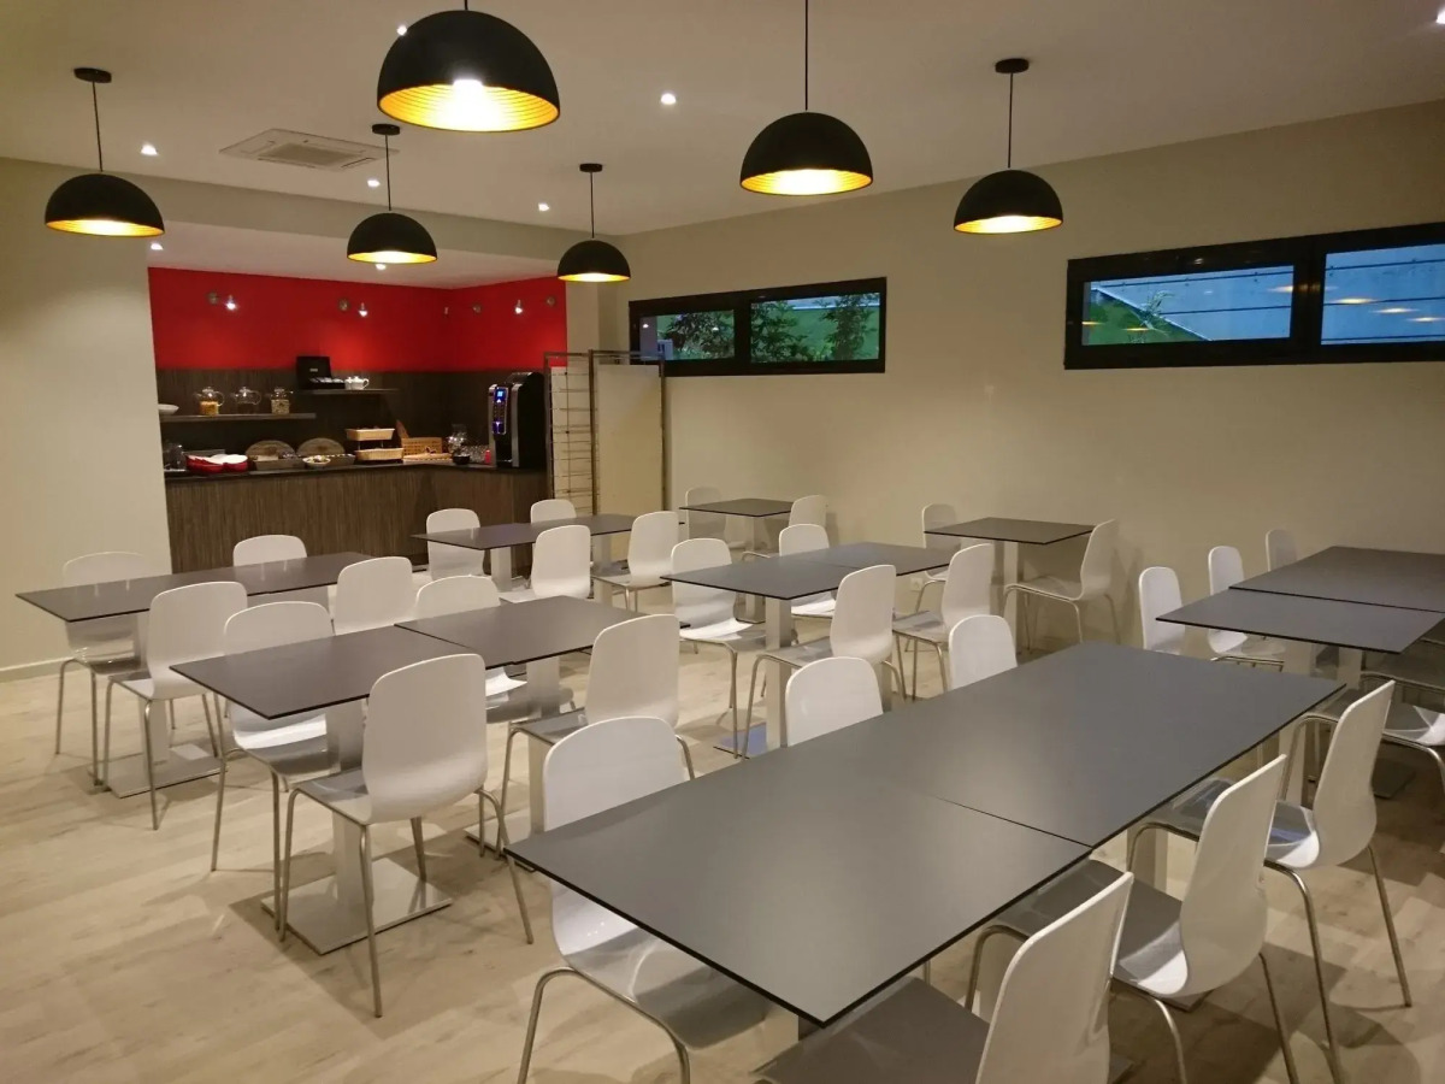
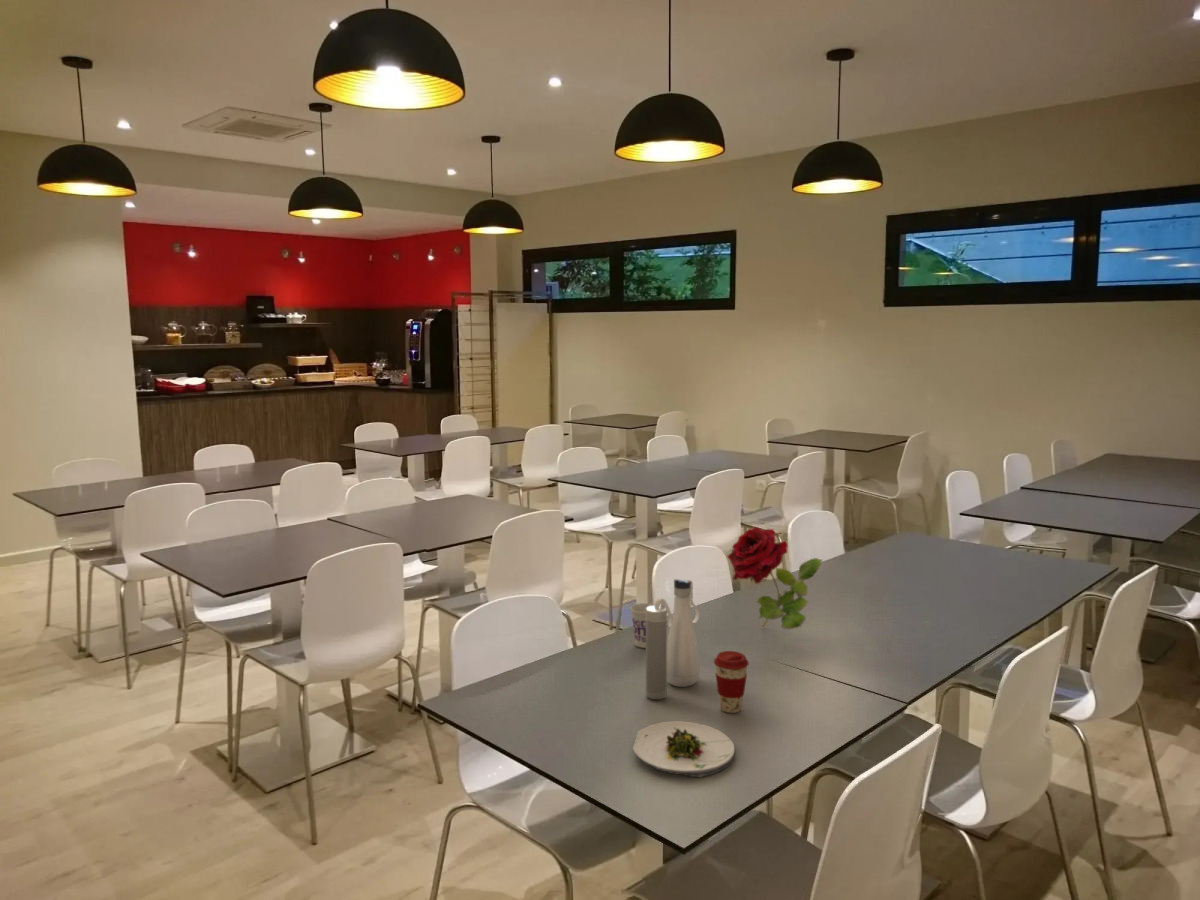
+ cup (645, 626)
+ water bottle (674, 633)
+ flower (777, 587)
+ salad plate (684, 741)
+ coffee cup (730, 682)
